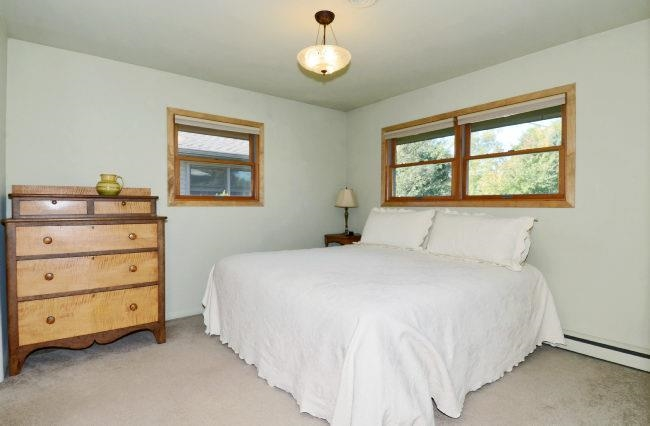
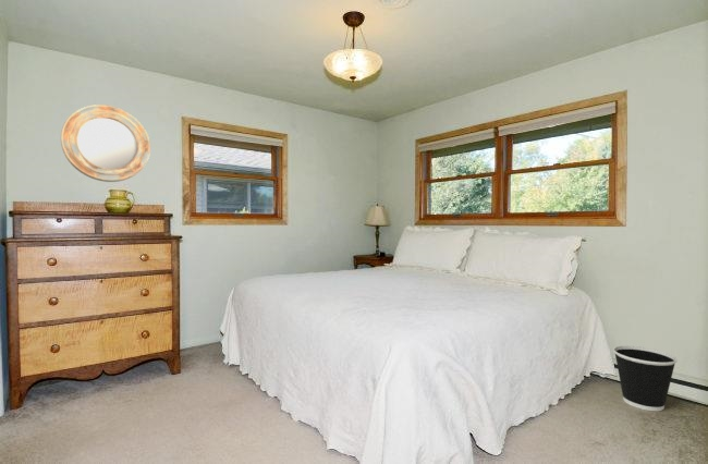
+ home mirror (108, 144)
+ wastebasket (643, 378)
